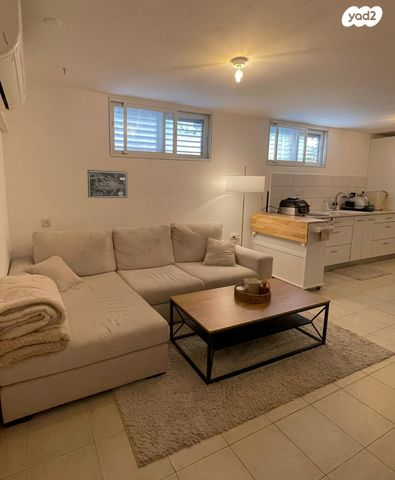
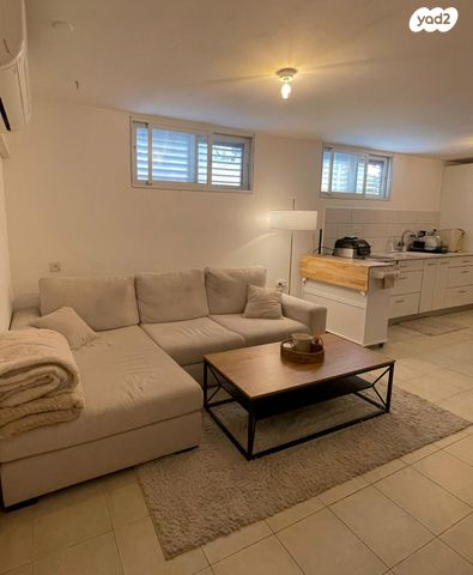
- wall art (108, 184)
